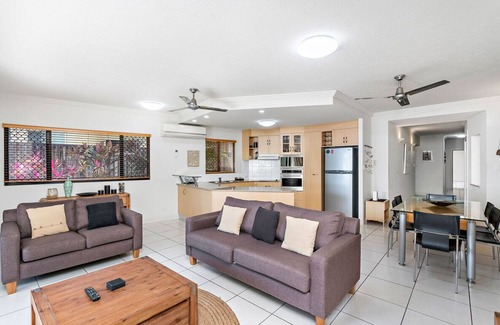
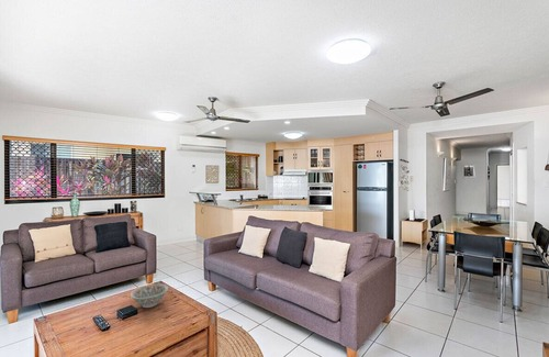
+ decorative bowl (149, 297)
